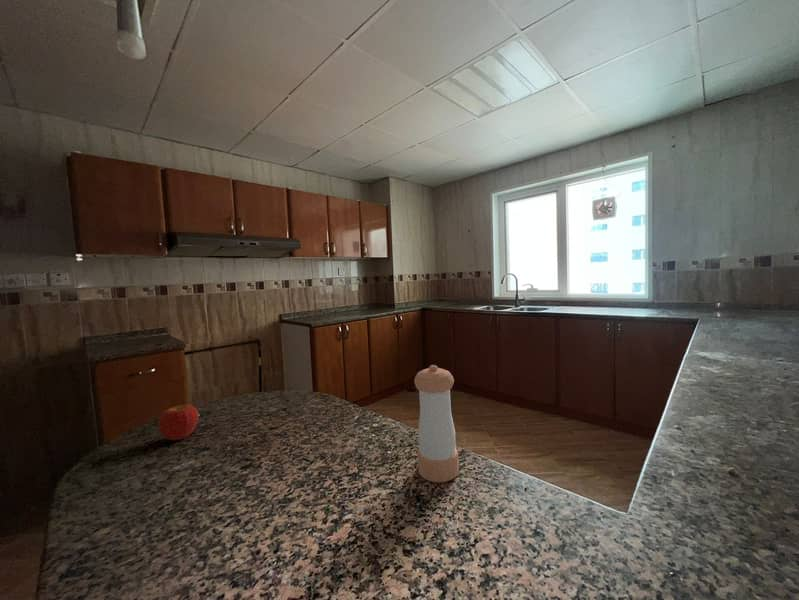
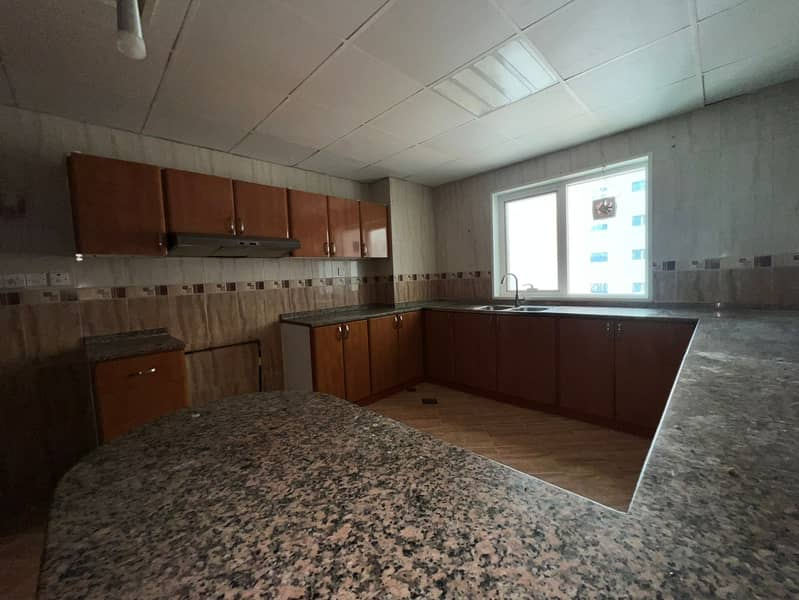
- apple (179, 421)
- pepper shaker (435, 418)
